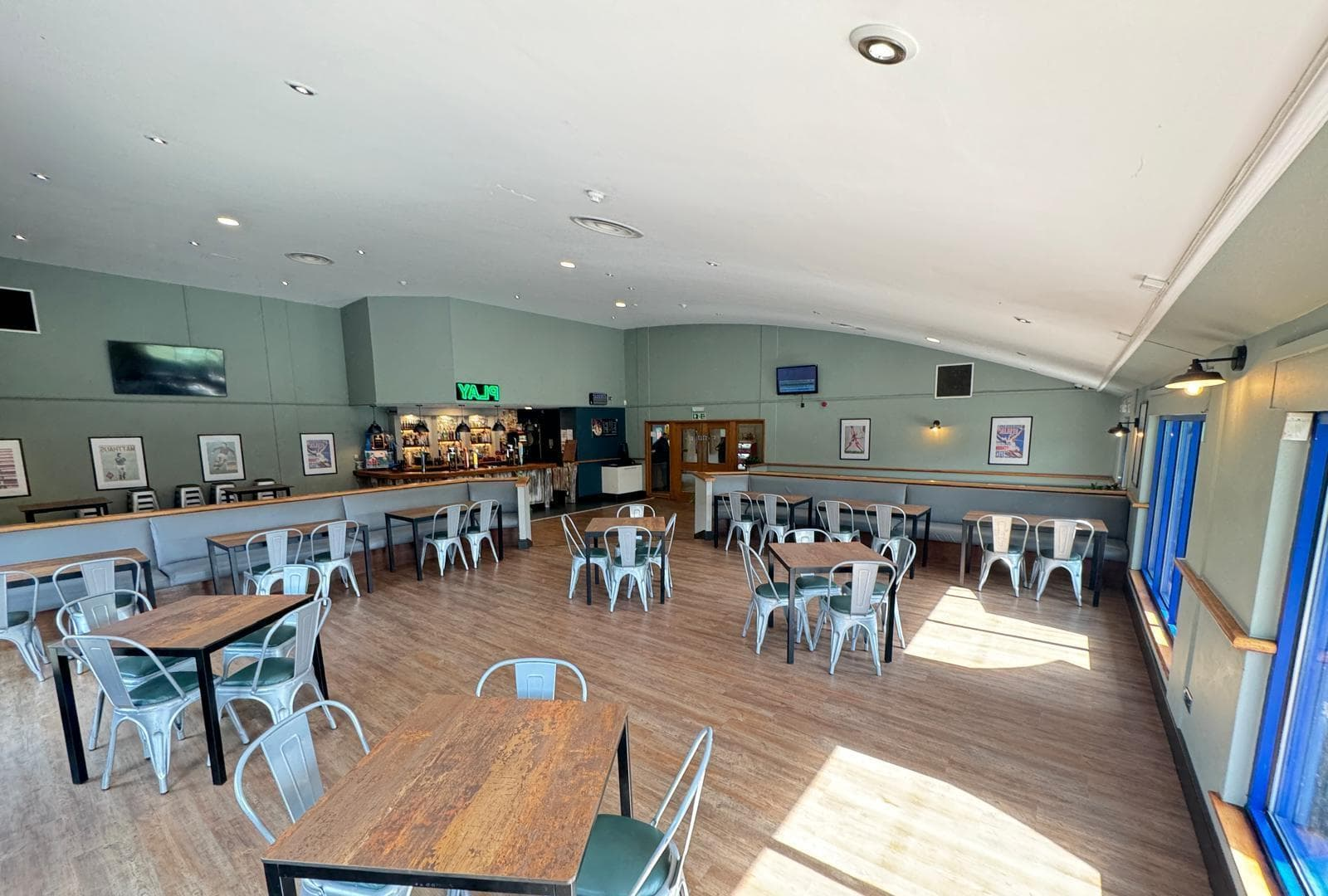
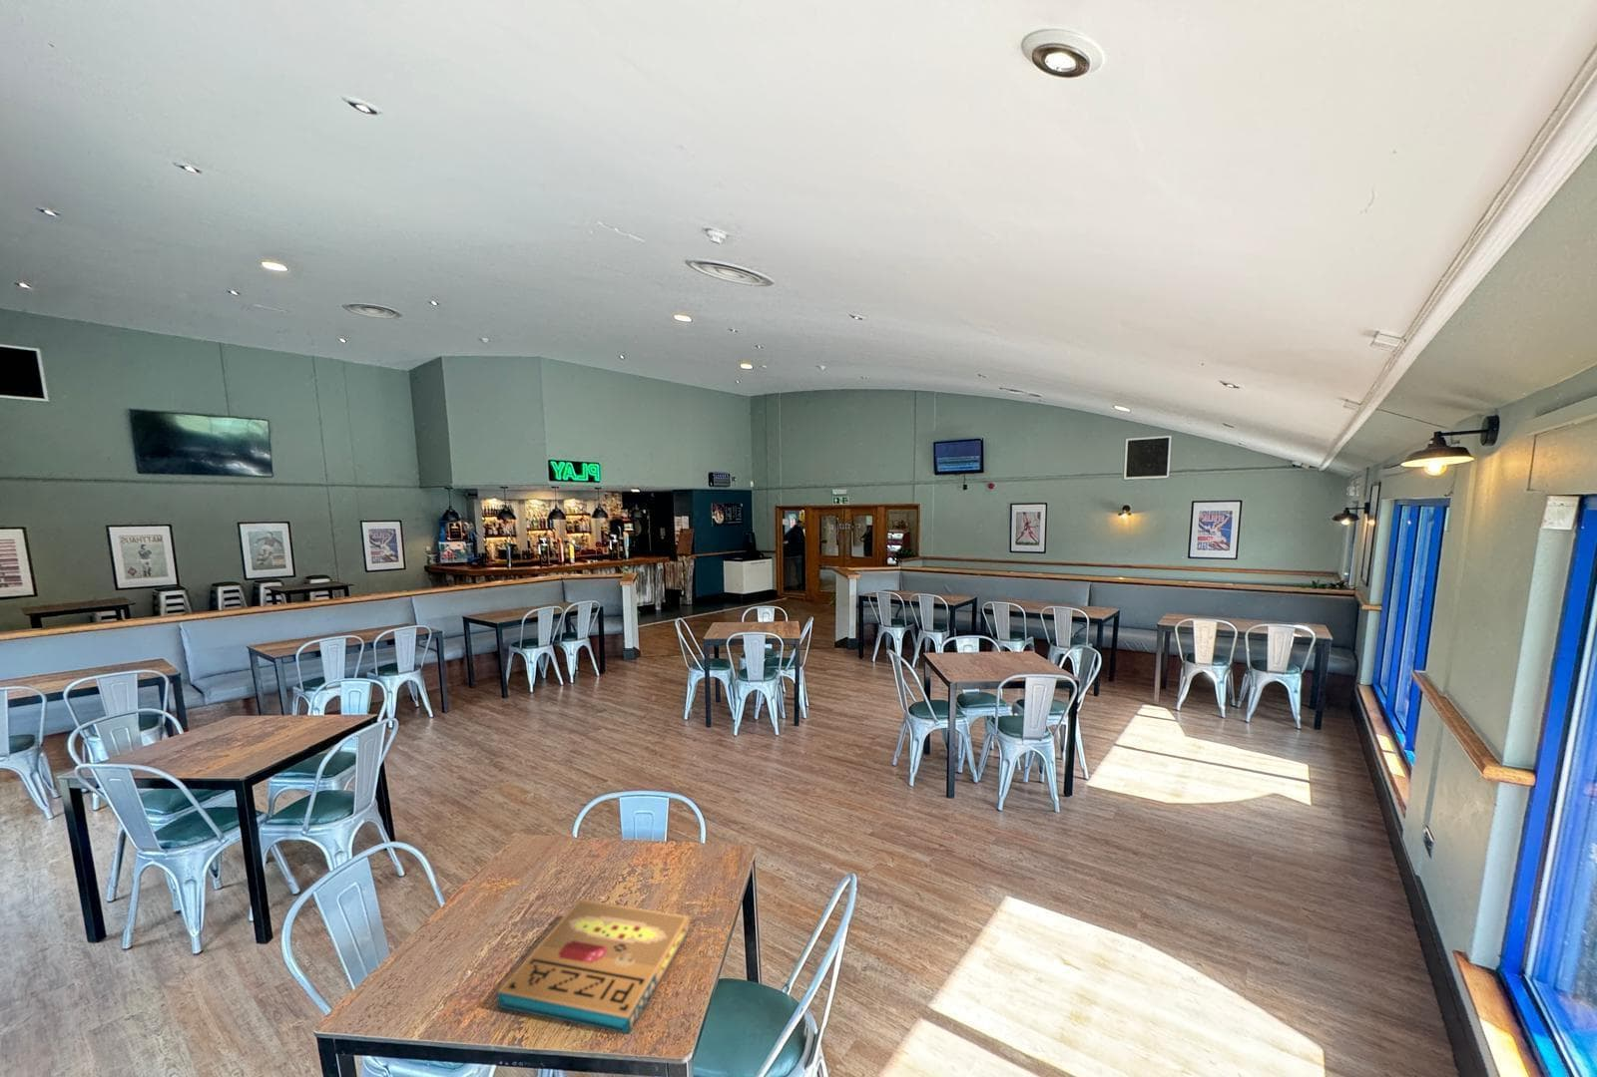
+ pizza box (601, 958)
